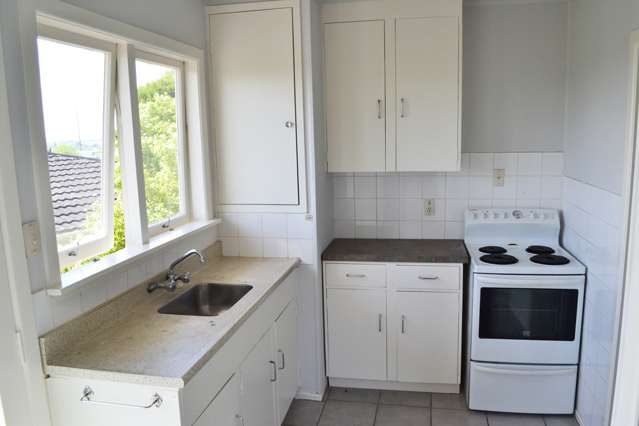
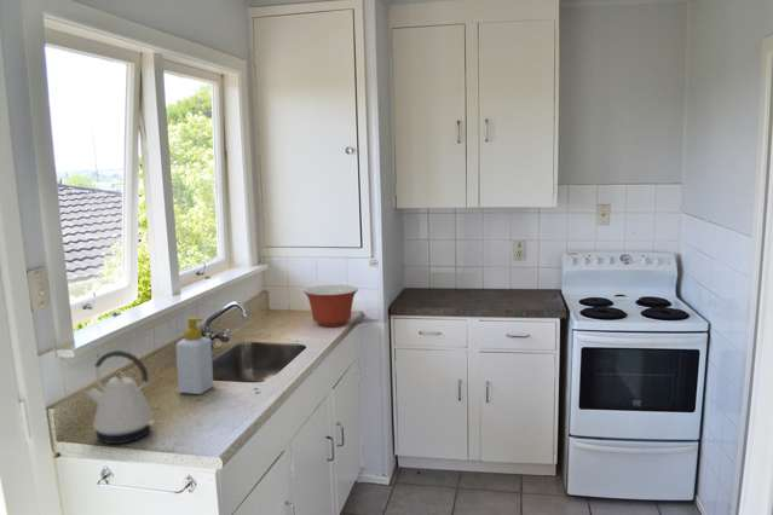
+ soap bottle (194, 354)
+ mixing bowl (331, 306)
+ kettle (119, 393)
